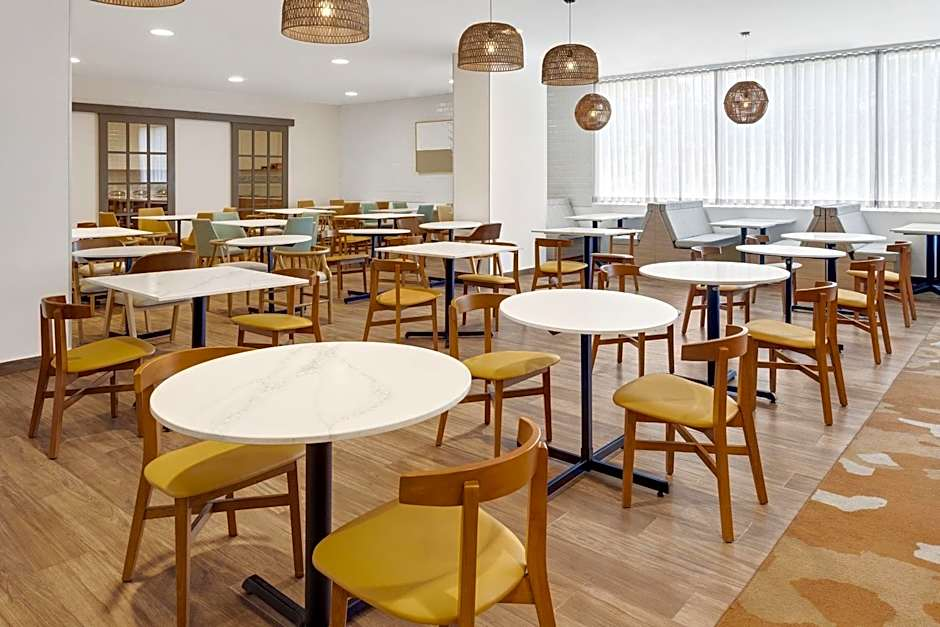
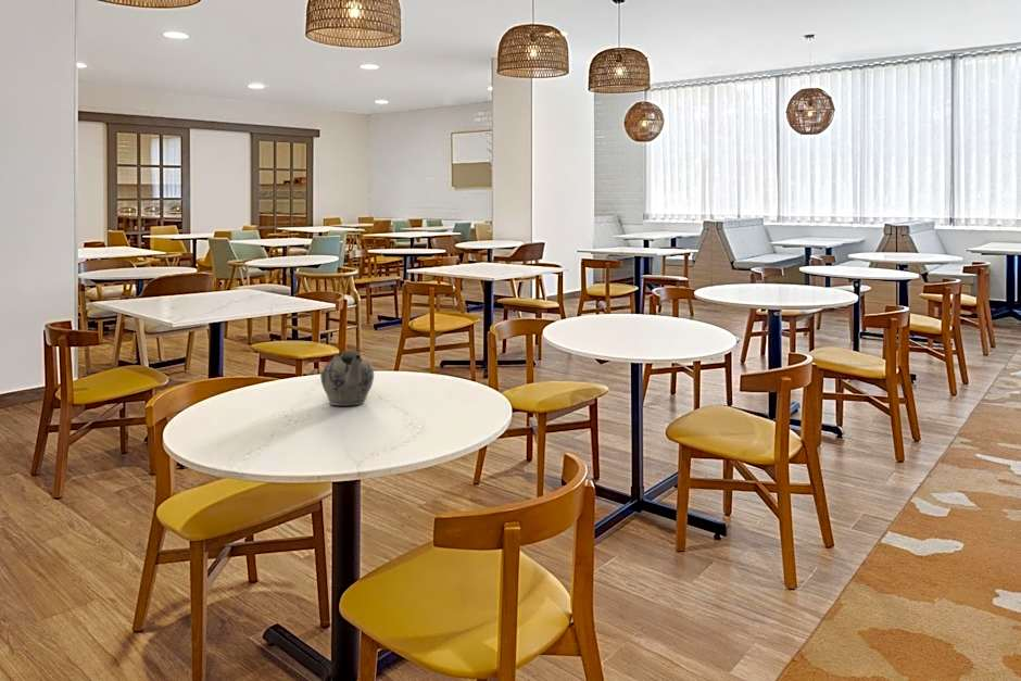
+ teapot (351, 378)
